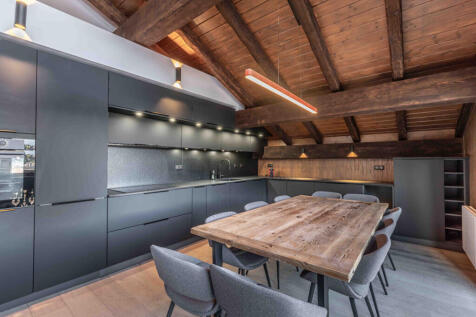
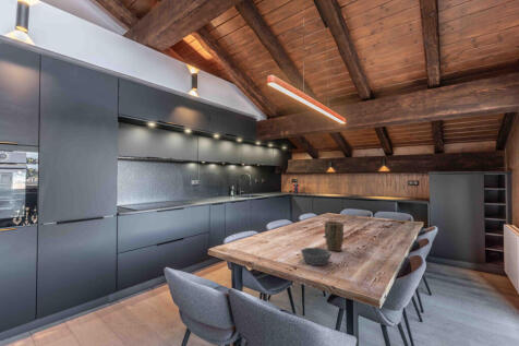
+ plant pot (334, 236)
+ bowl (315, 256)
